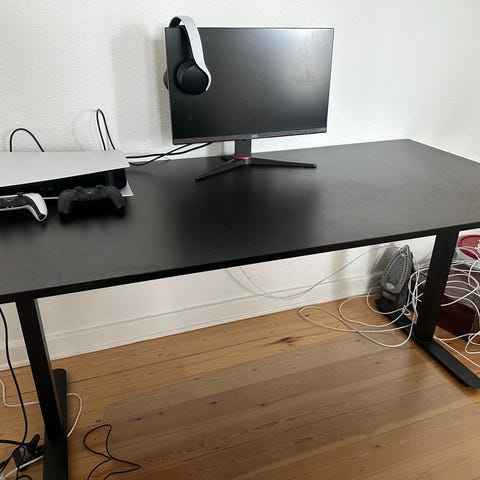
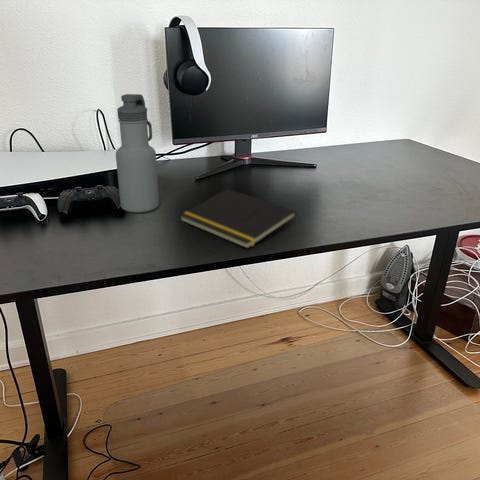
+ water bottle (136, 153)
+ notepad (236, 215)
